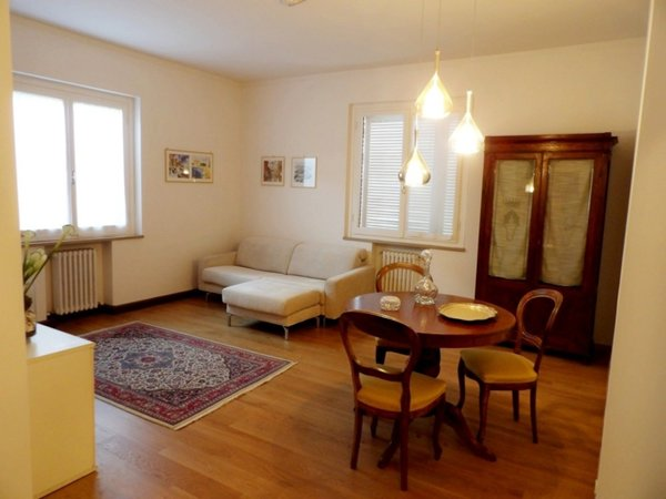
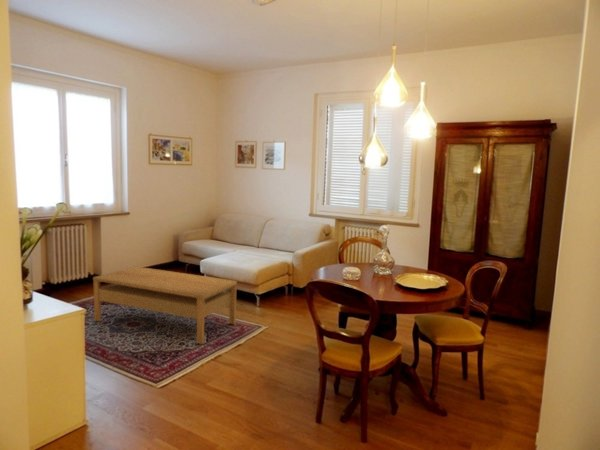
+ coffee table (165, 300)
